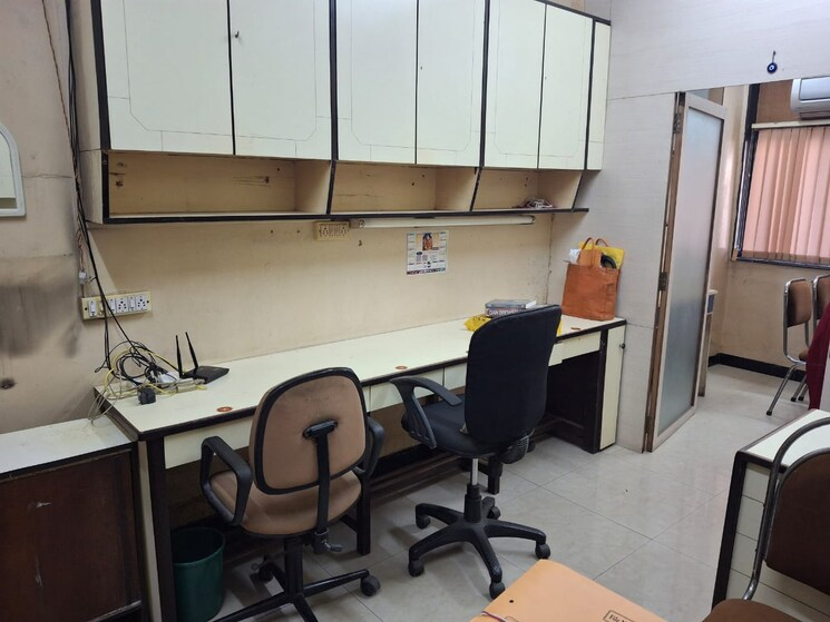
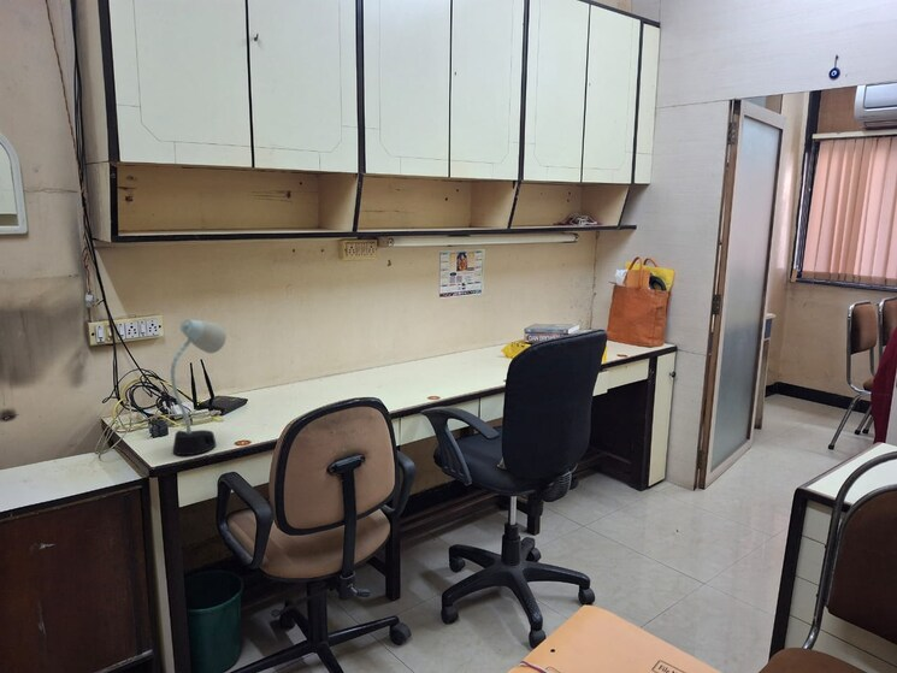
+ desk lamp (176, 386)
